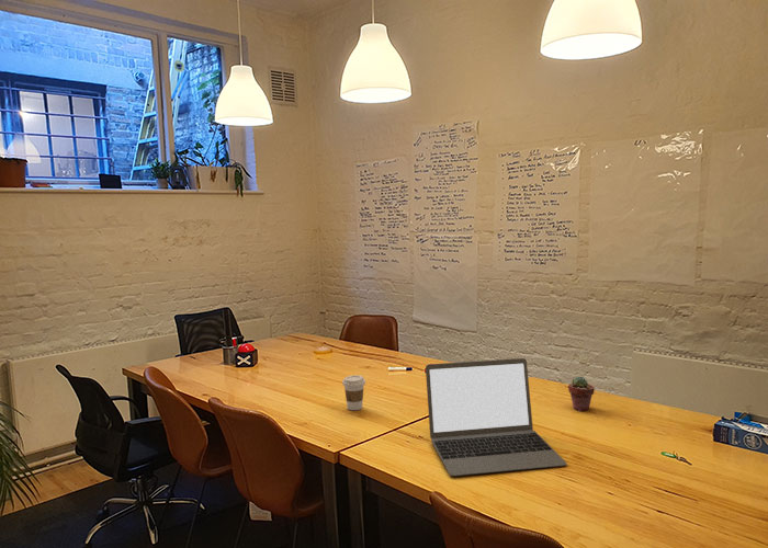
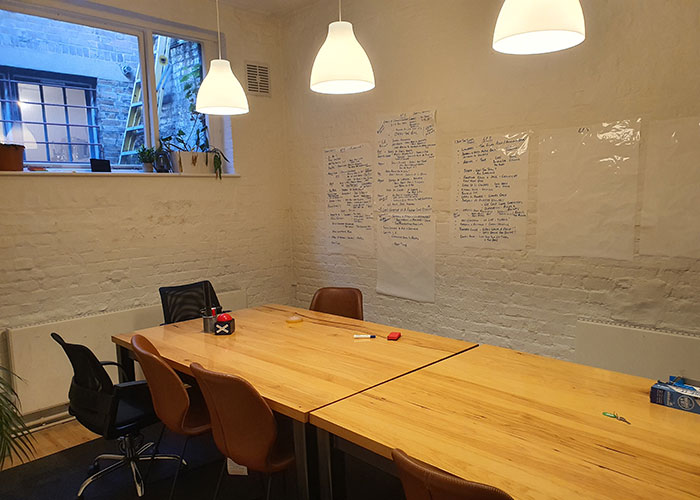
- coffee cup (353, 392)
- laptop (492, 412)
- potted succulent (580, 391)
